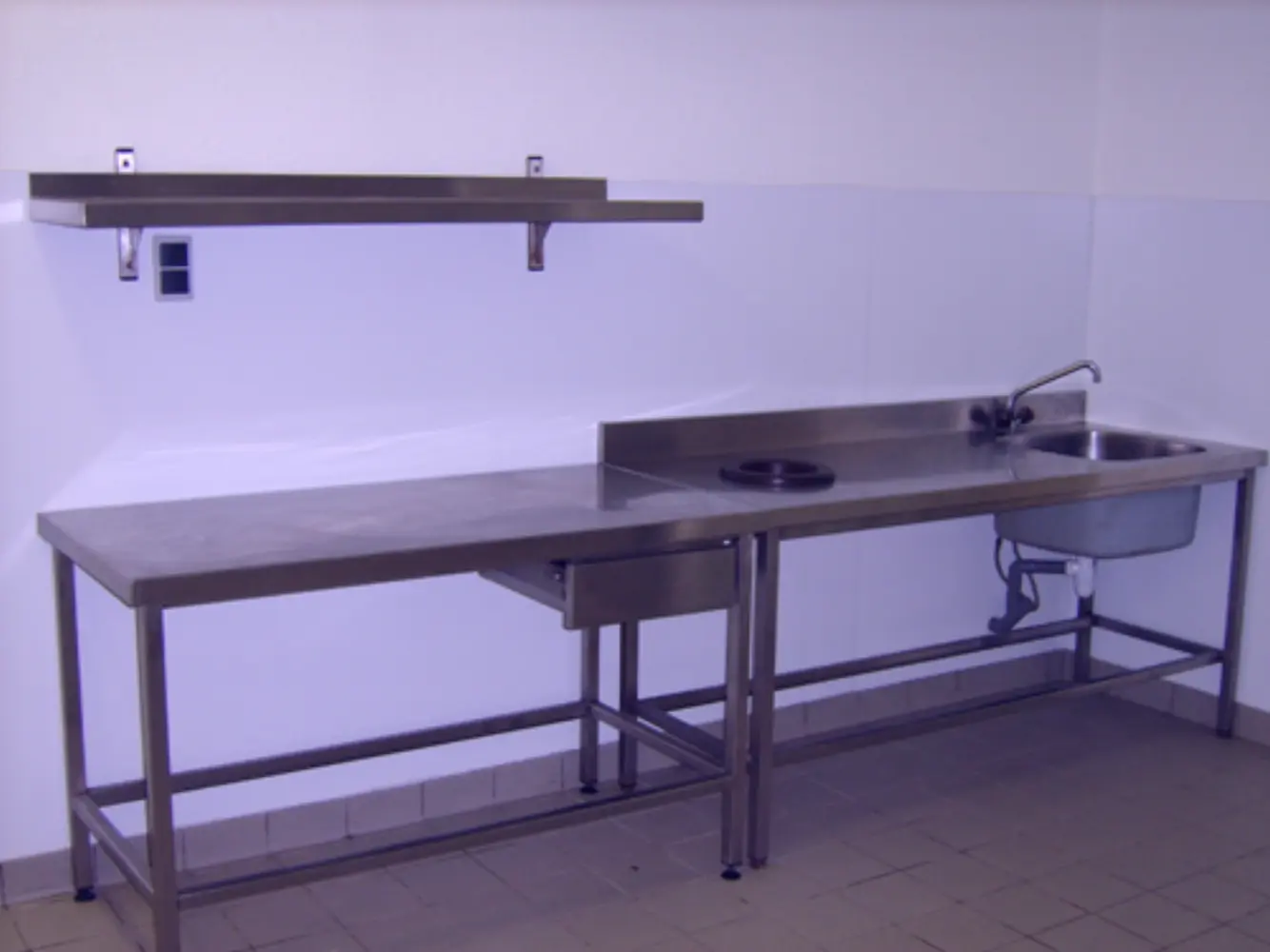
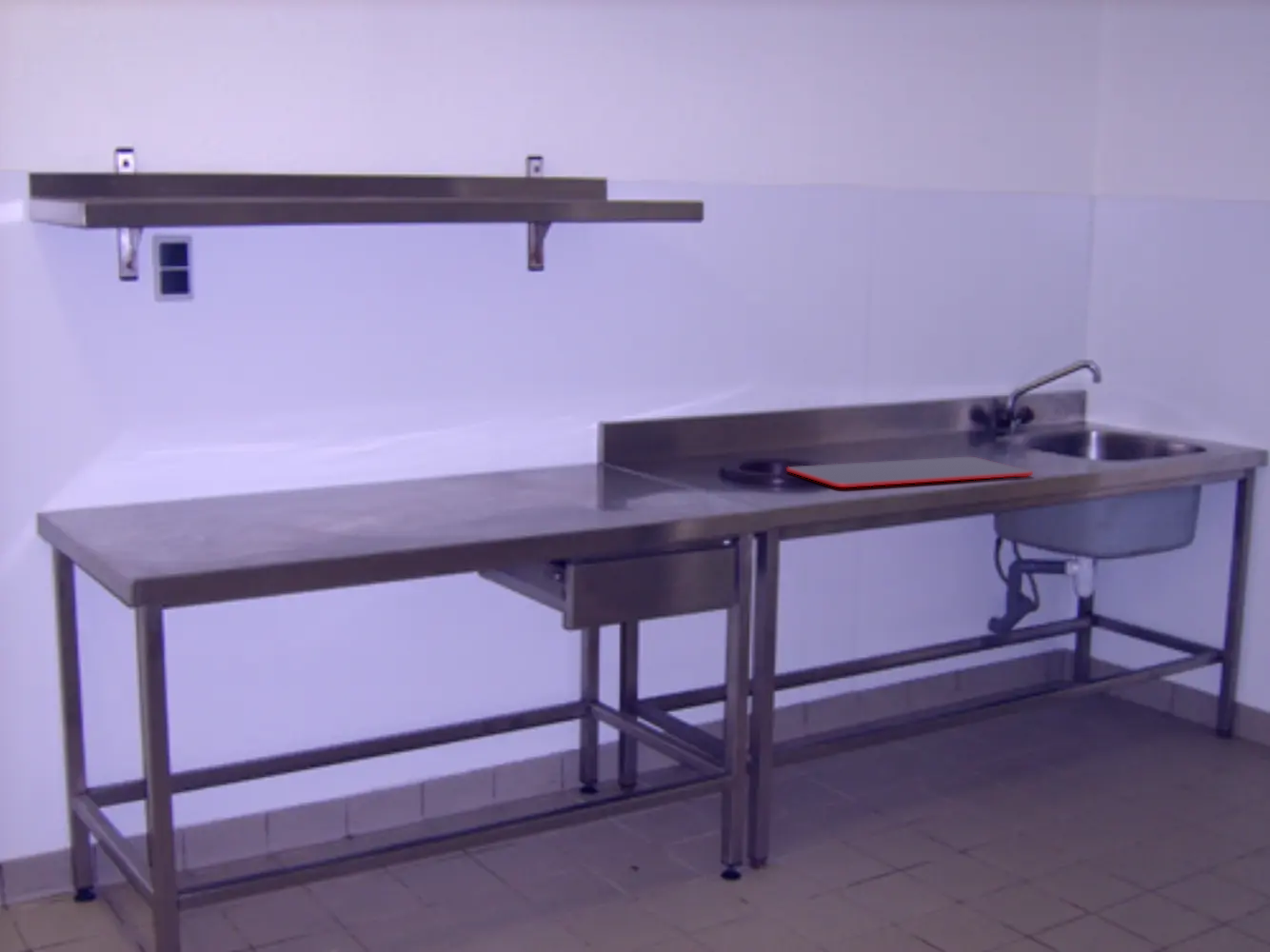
+ cutting board (909, 471)
